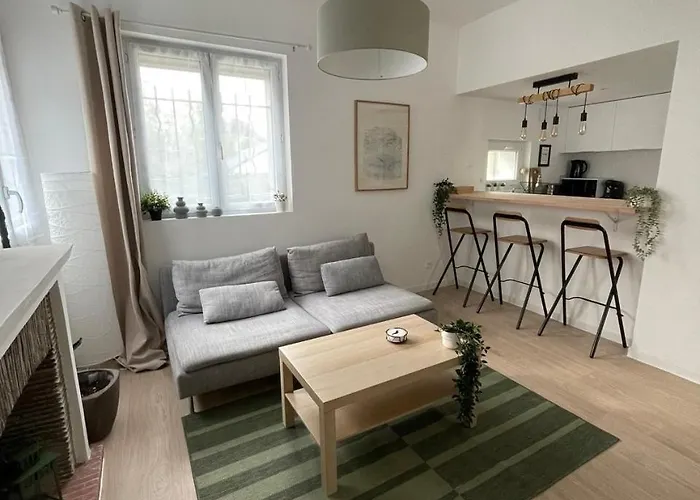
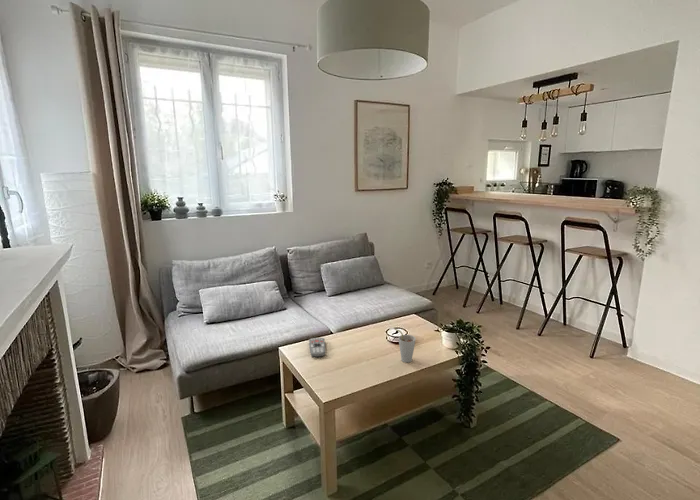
+ cup (404, 345)
+ remote control (317, 347)
